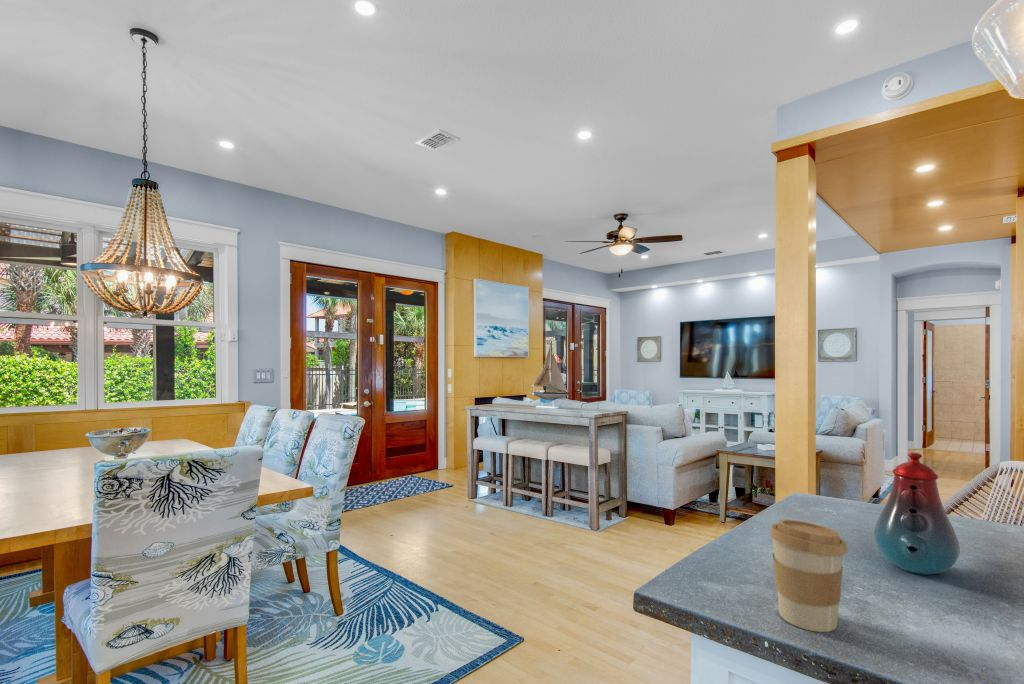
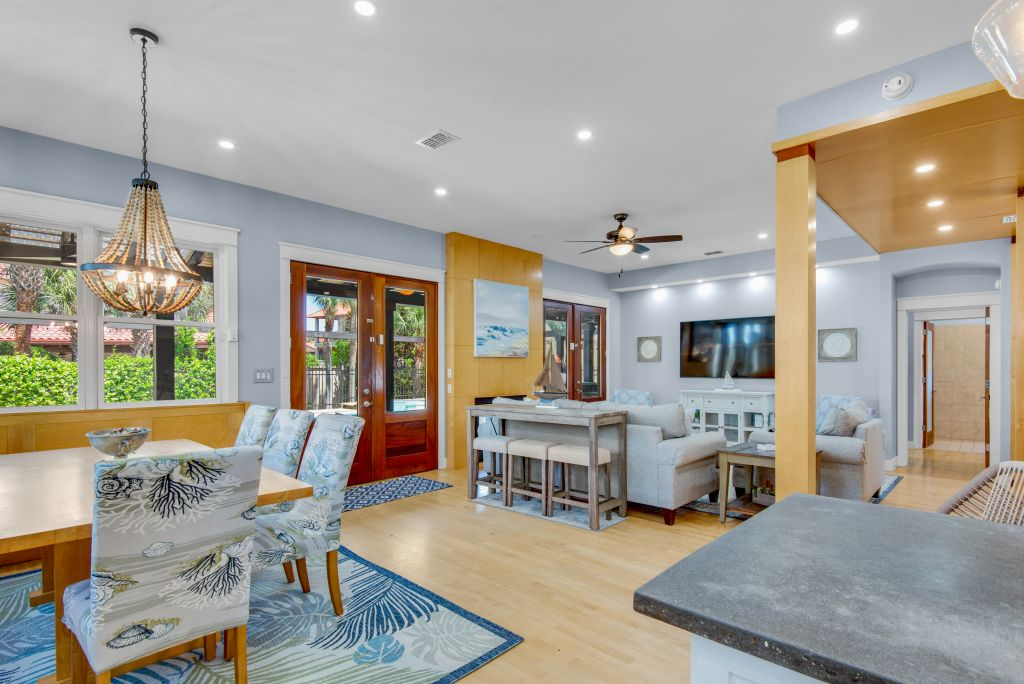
- coffee cup (807, 571)
- teakettle (915, 509)
